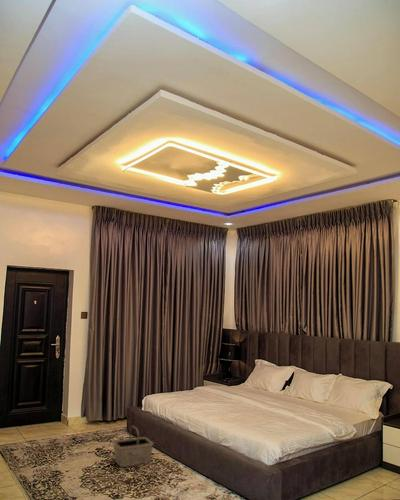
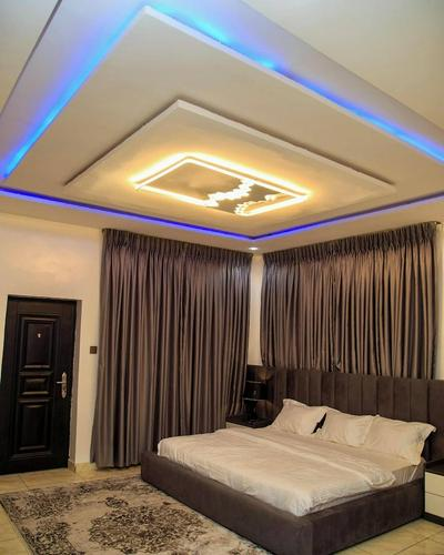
- basket (133, 444)
